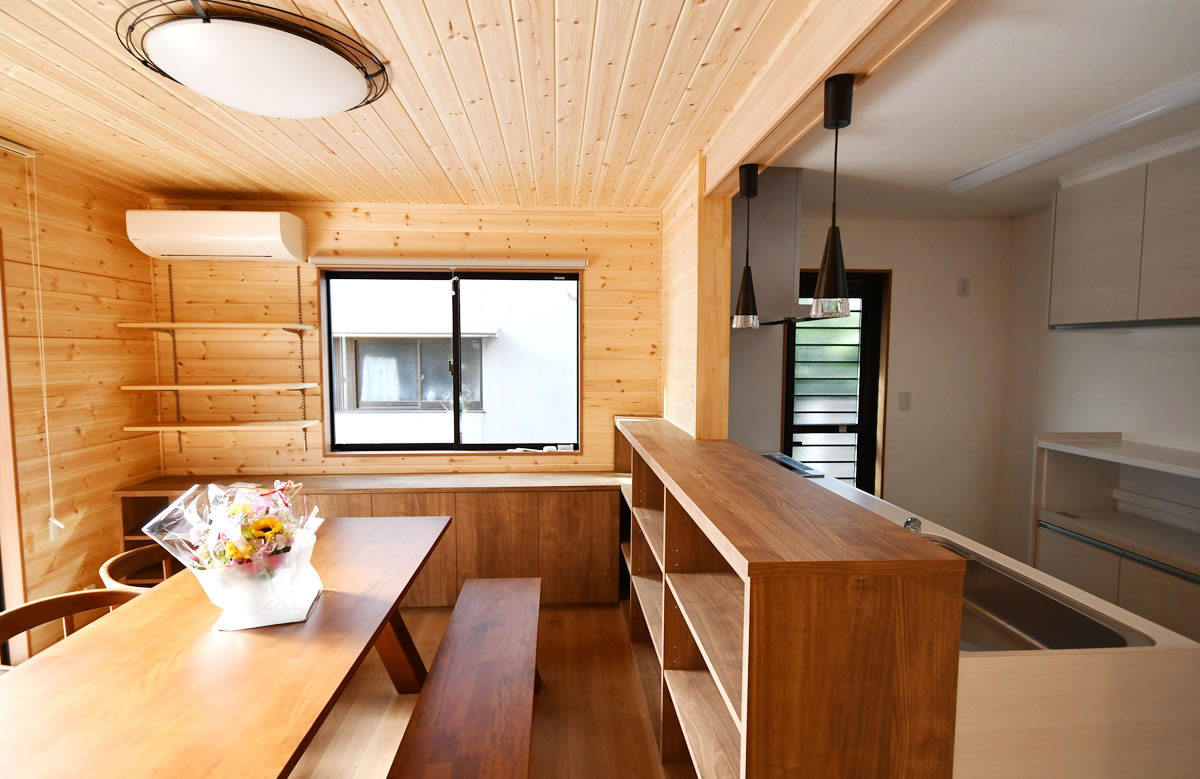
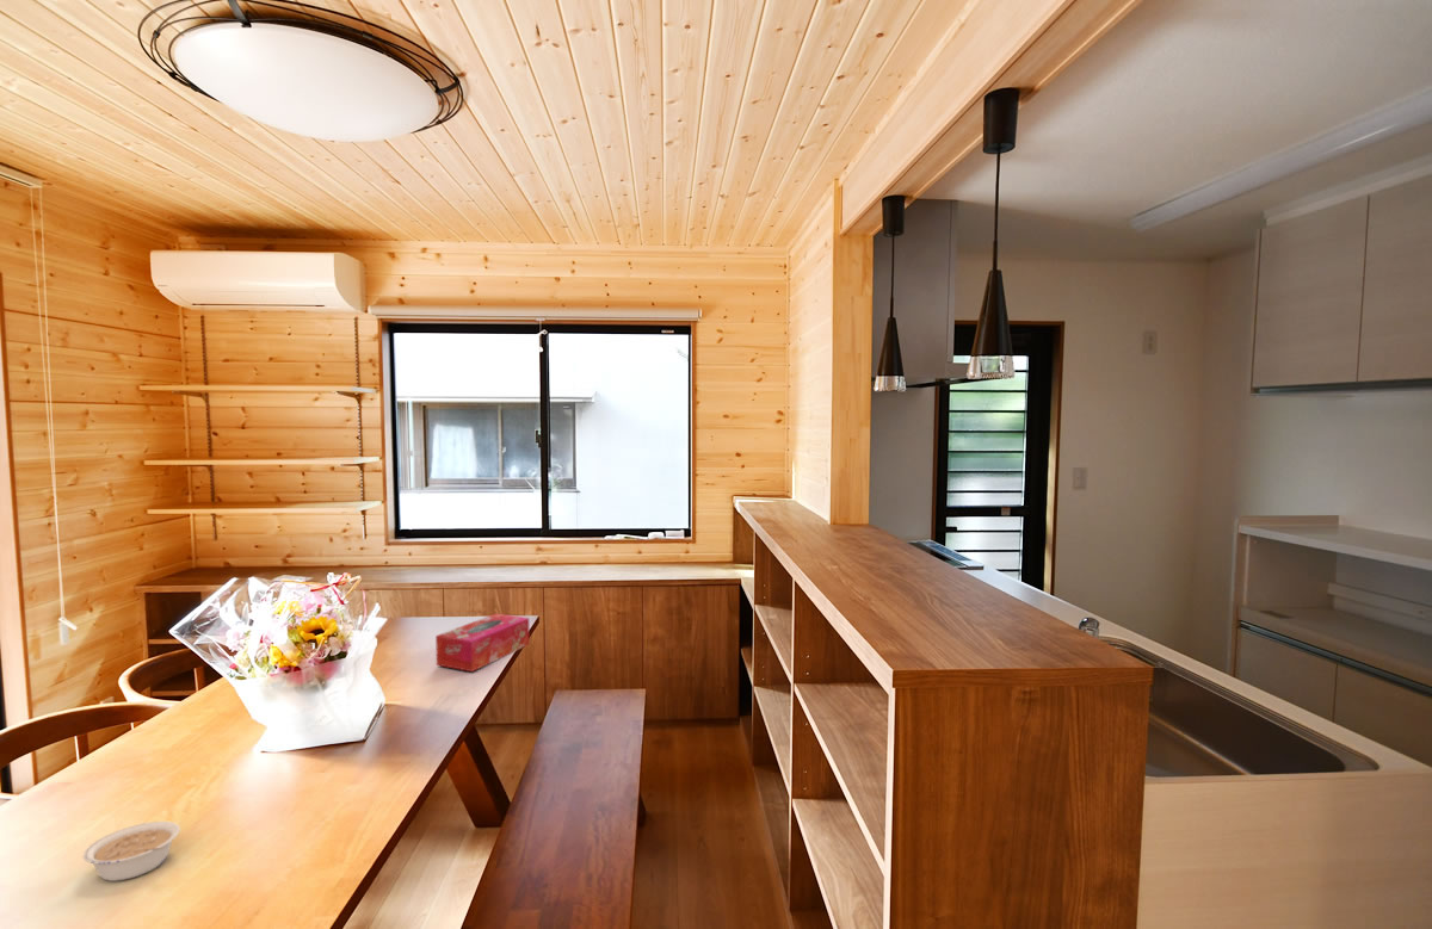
+ tissue box (484, 640)
+ legume (136, 850)
